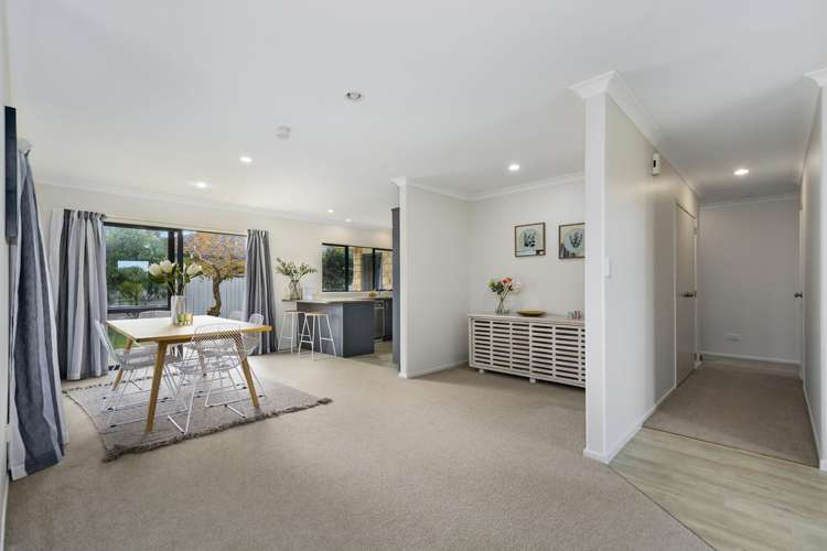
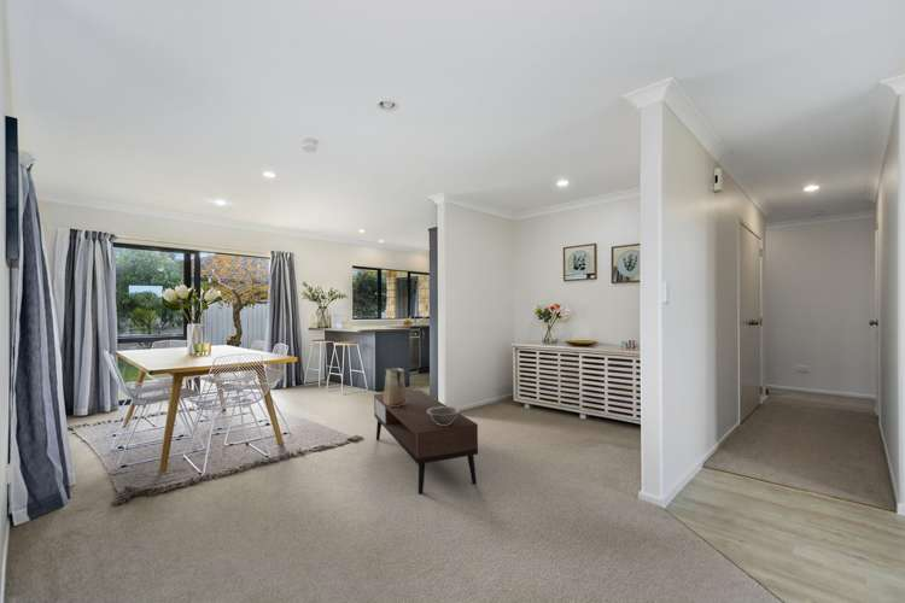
+ vase (393, 386)
+ decorative bowl (443, 416)
+ coffee table (419, 432)
